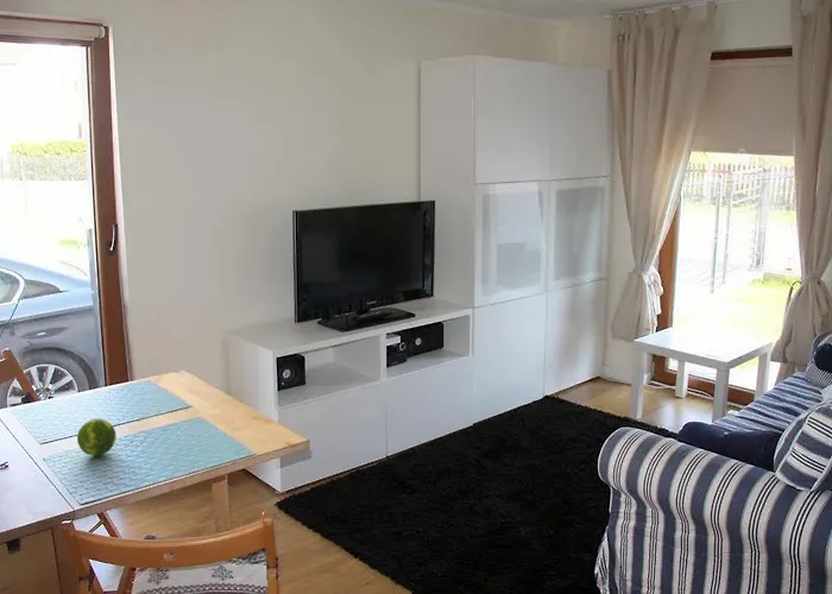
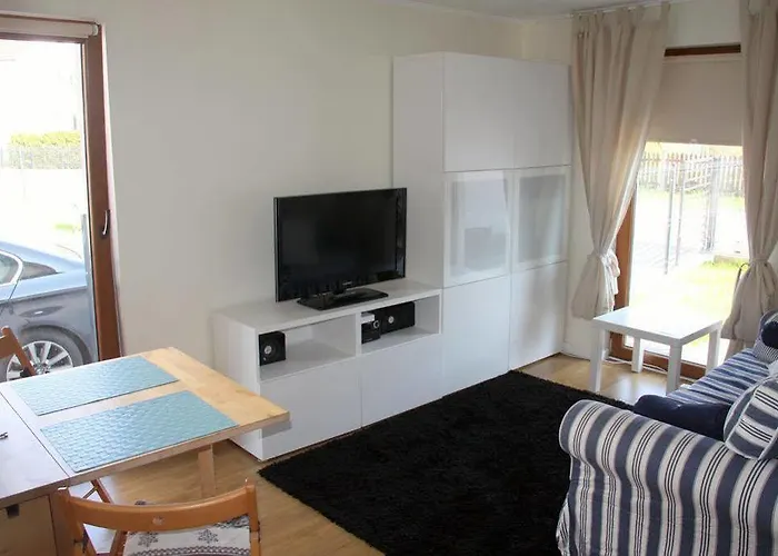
- fruit (96, 437)
